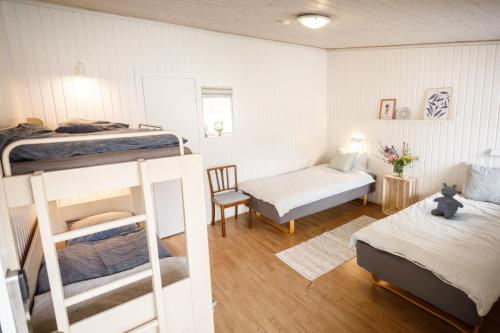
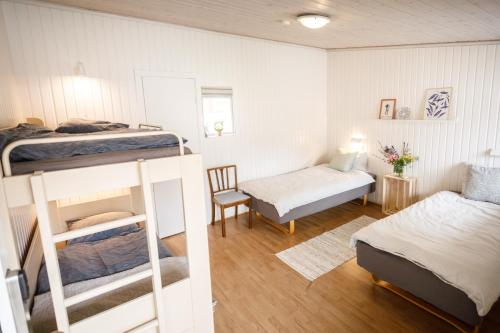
- stuffed bear (445, 199)
